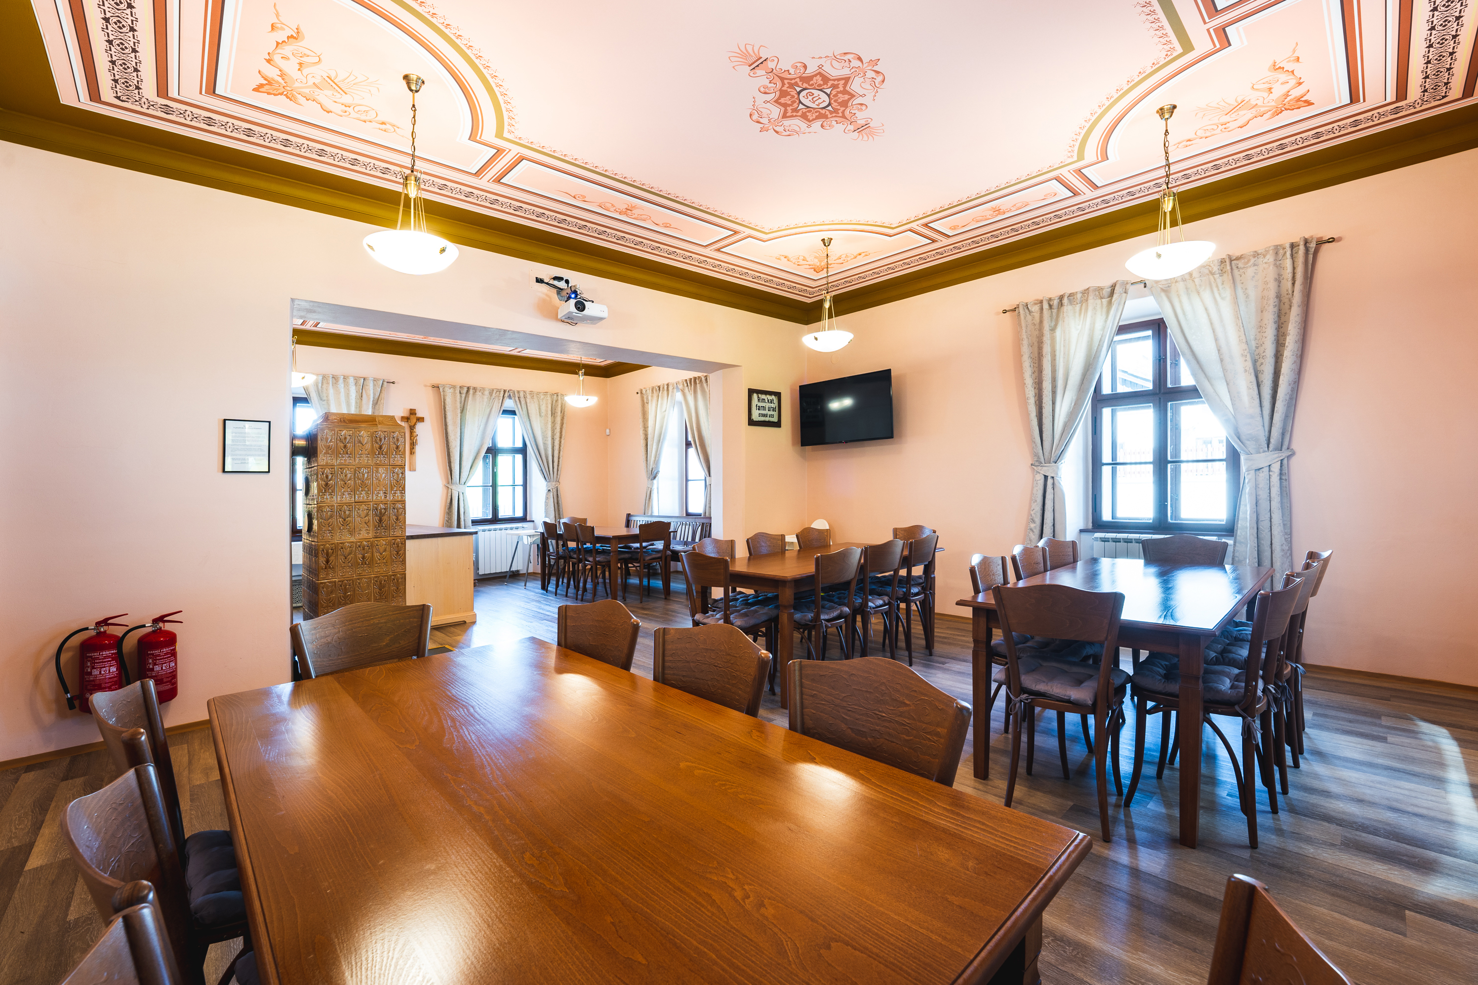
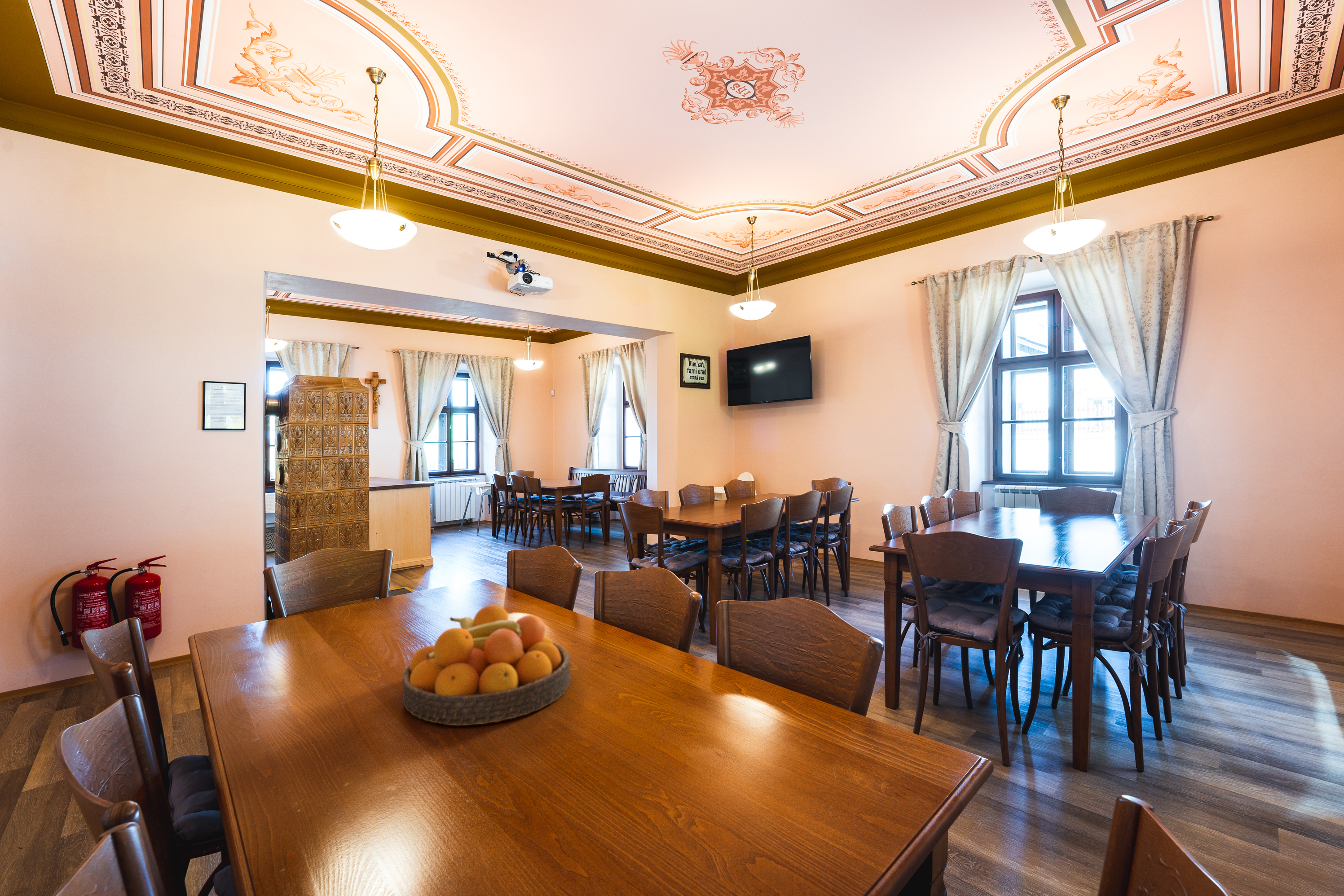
+ fruit bowl (489, 652)
